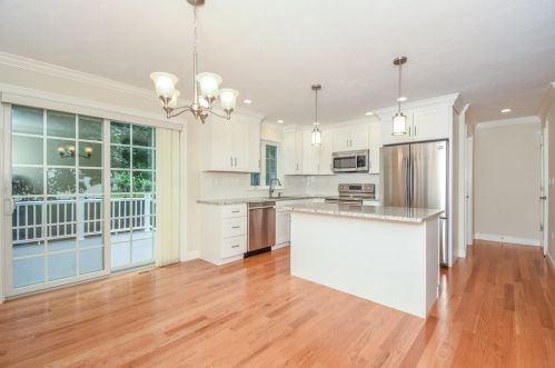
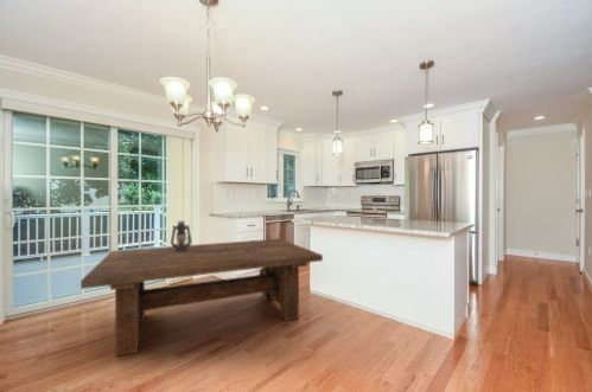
+ lantern (180, 234)
+ dining table (212, 284)
